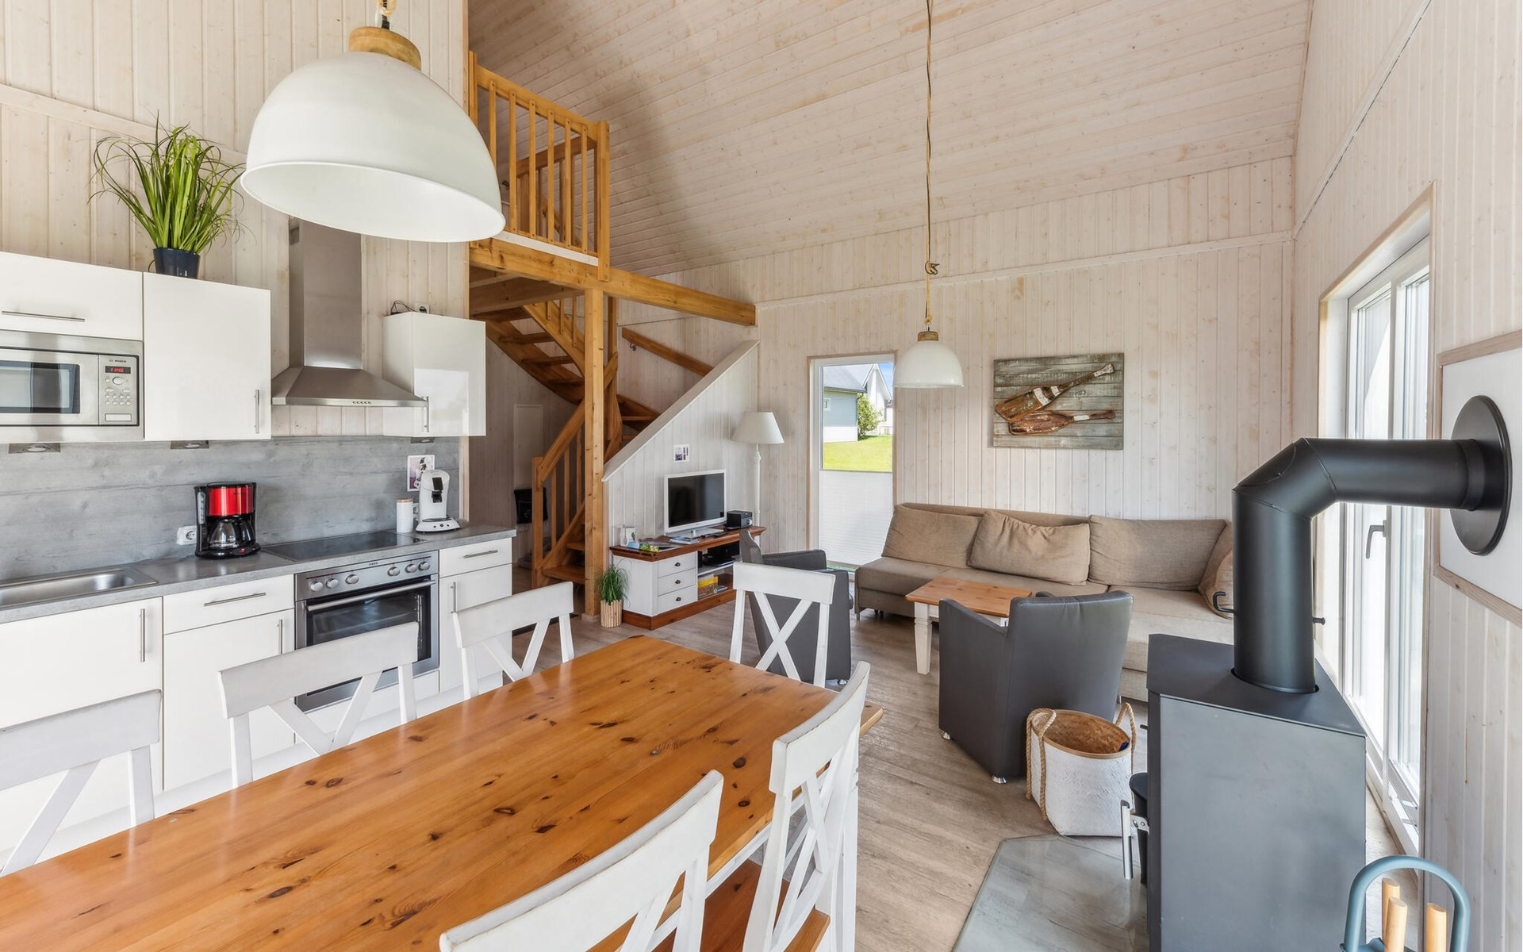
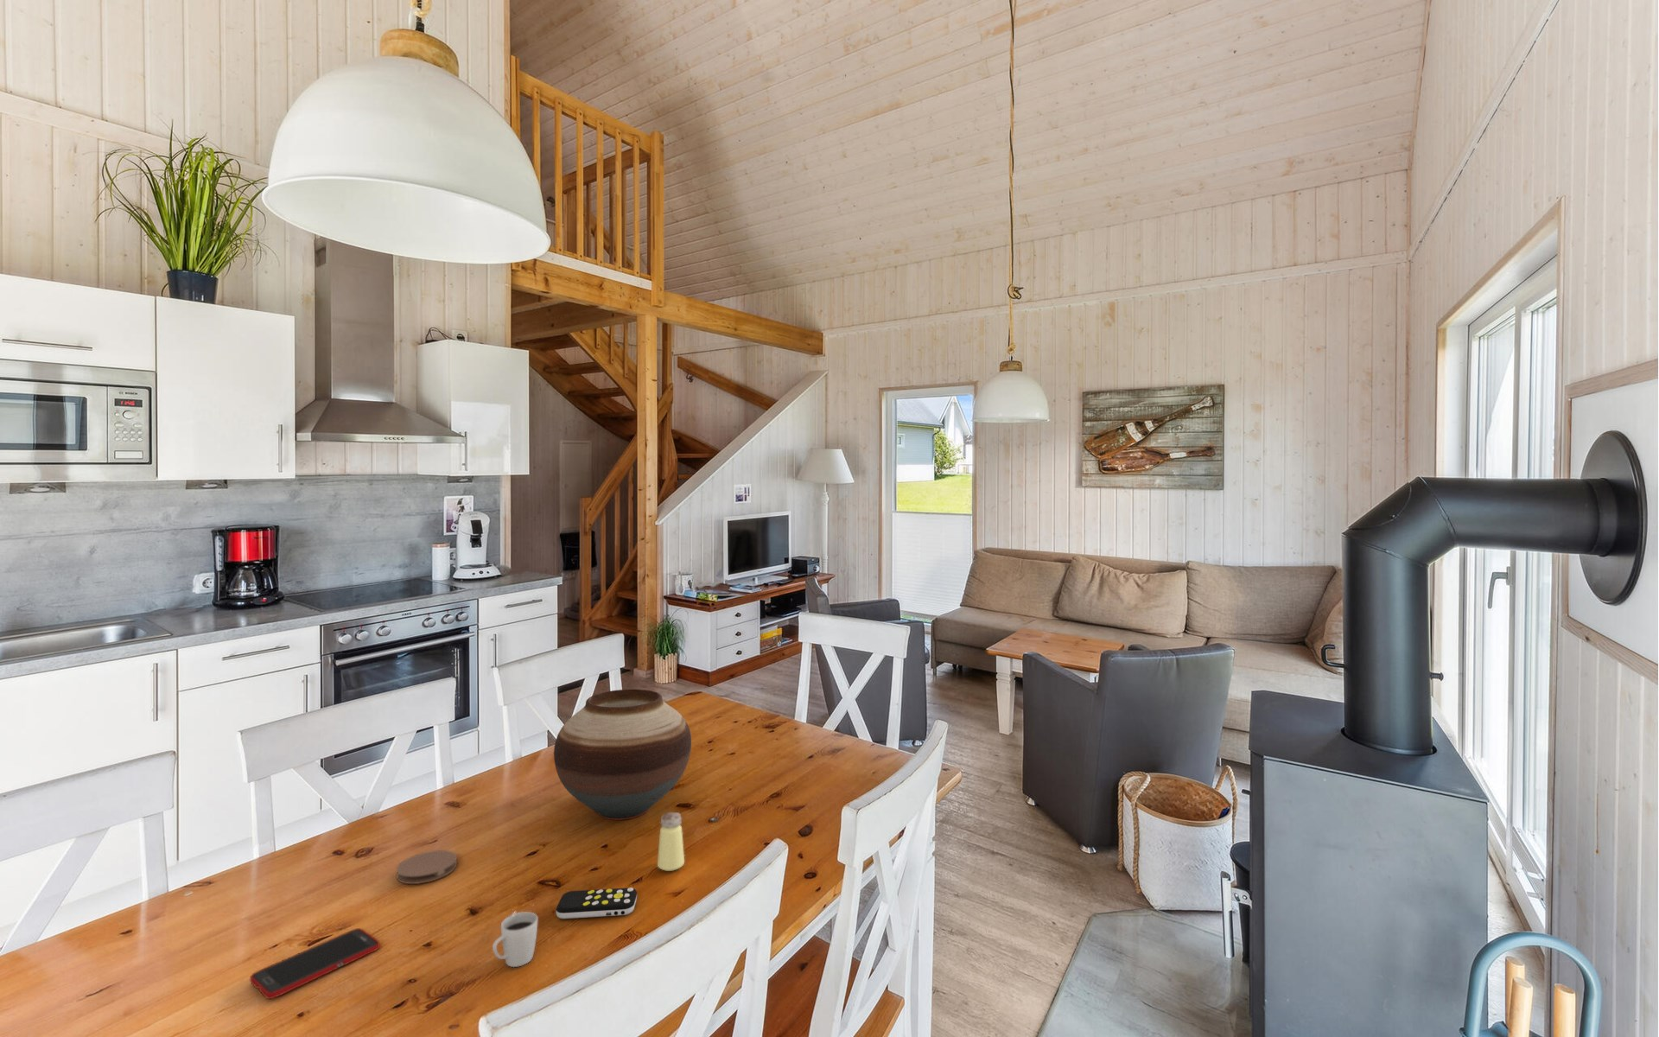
+ saltshaker (670, 840)
+ remote control (597, 902)
+ cell phone (318, 961)
+ coaster (426, 866)
+ vase (623, 754)
+ cup (514, 929)
